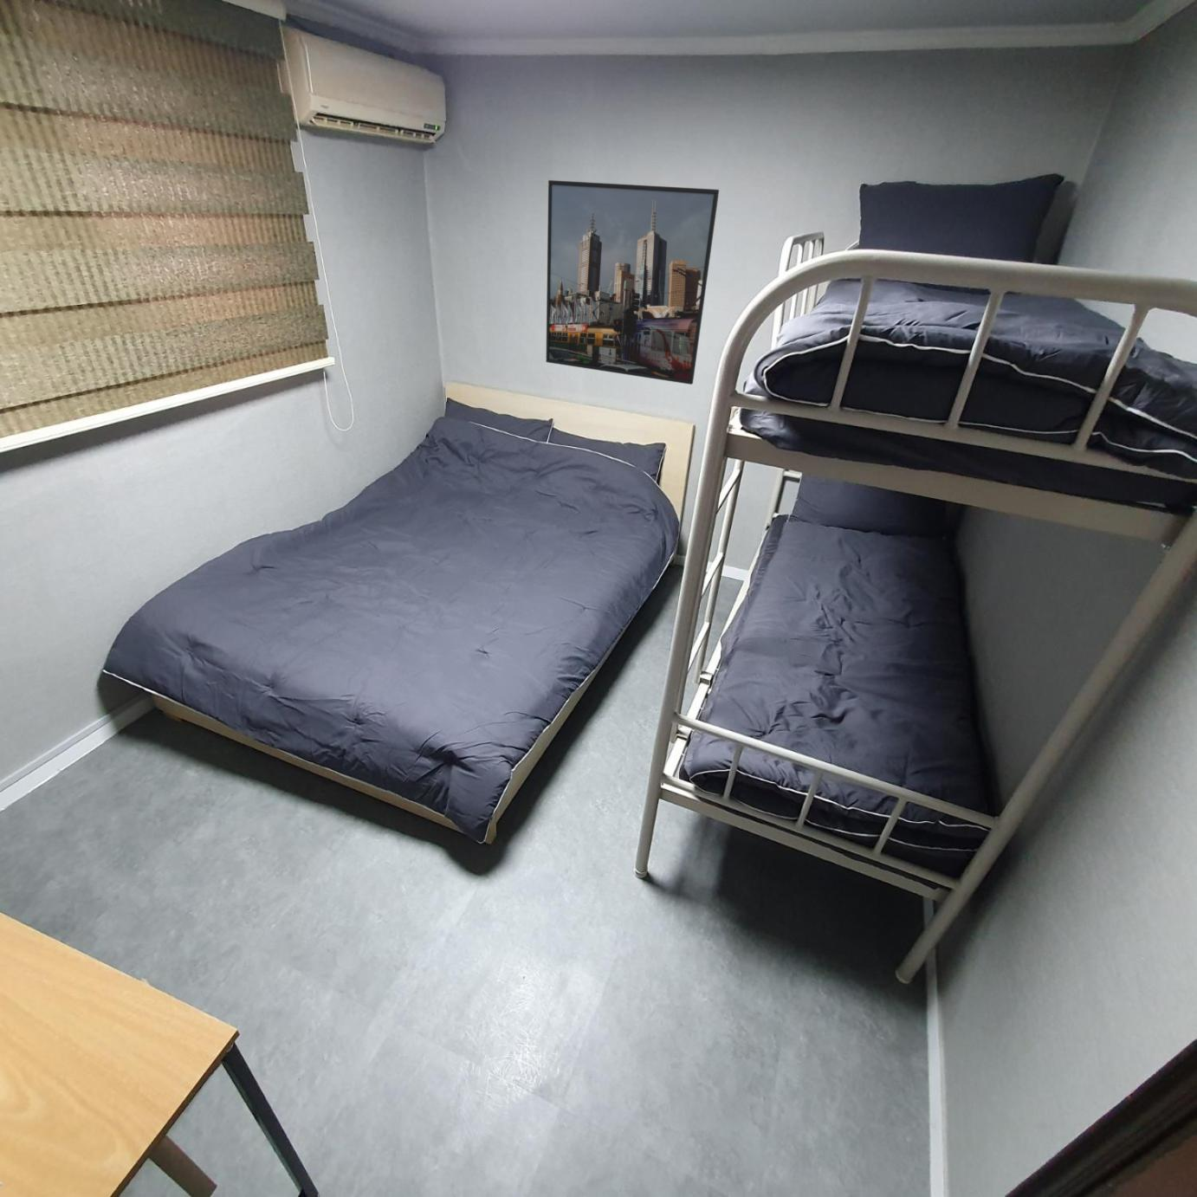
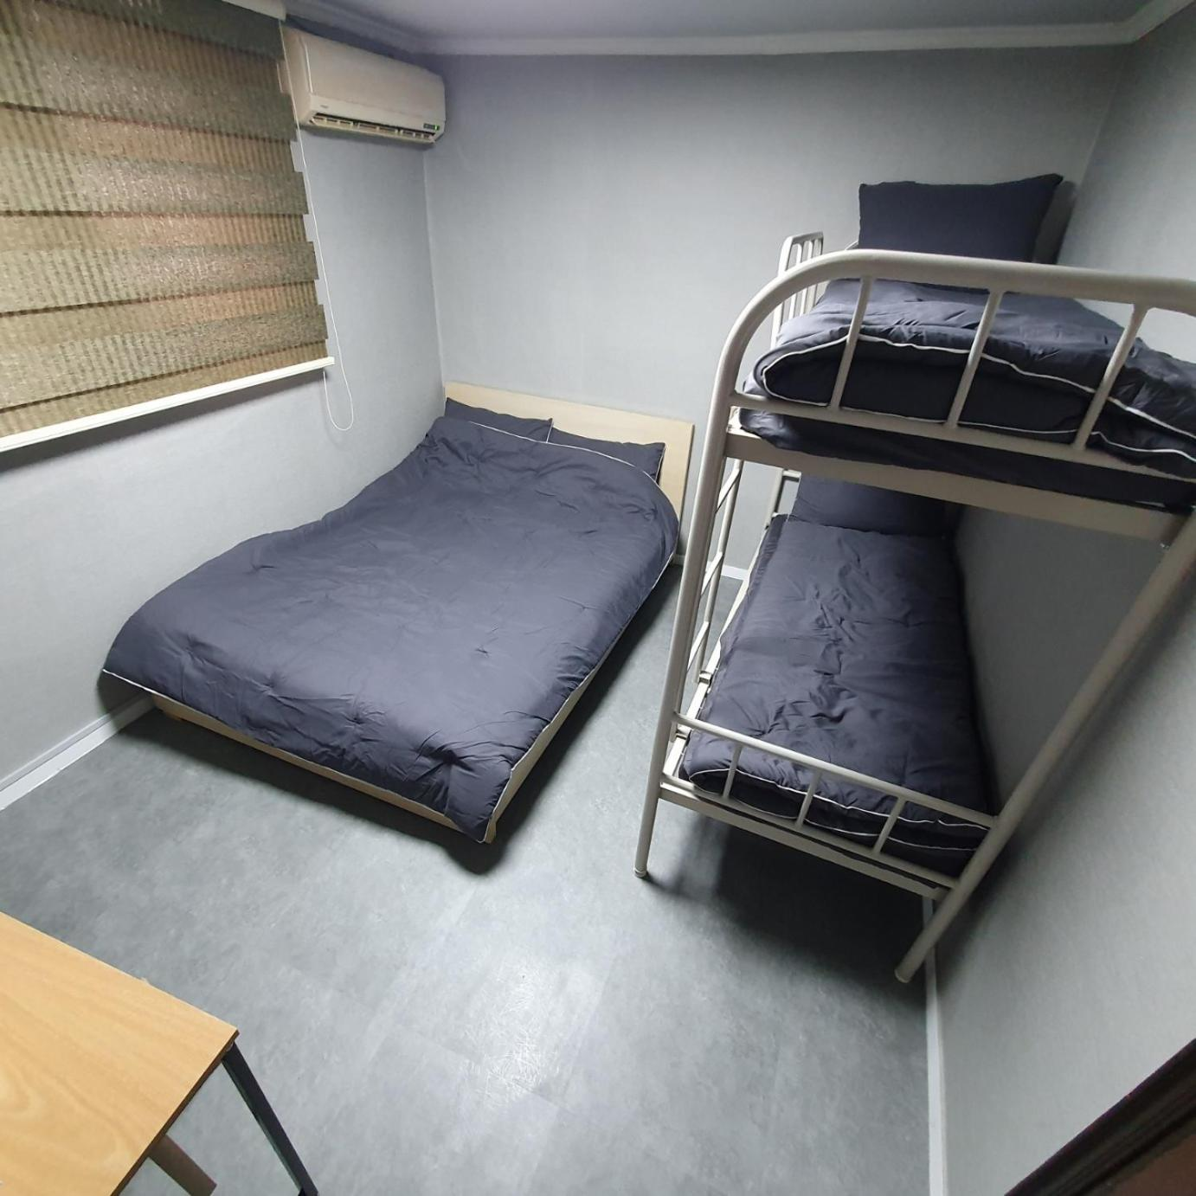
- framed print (623, 285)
